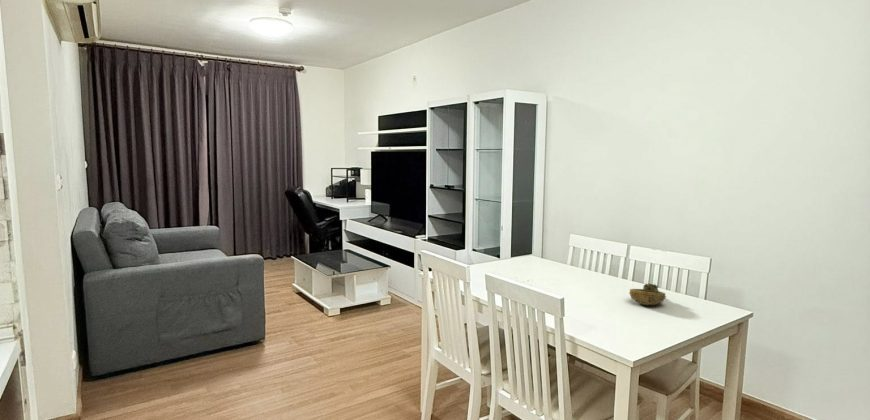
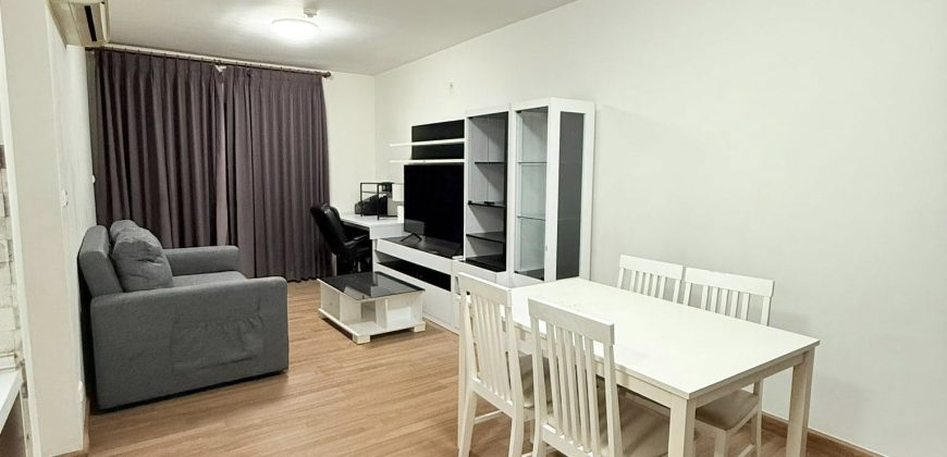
- decorative bowl (649, 293)
